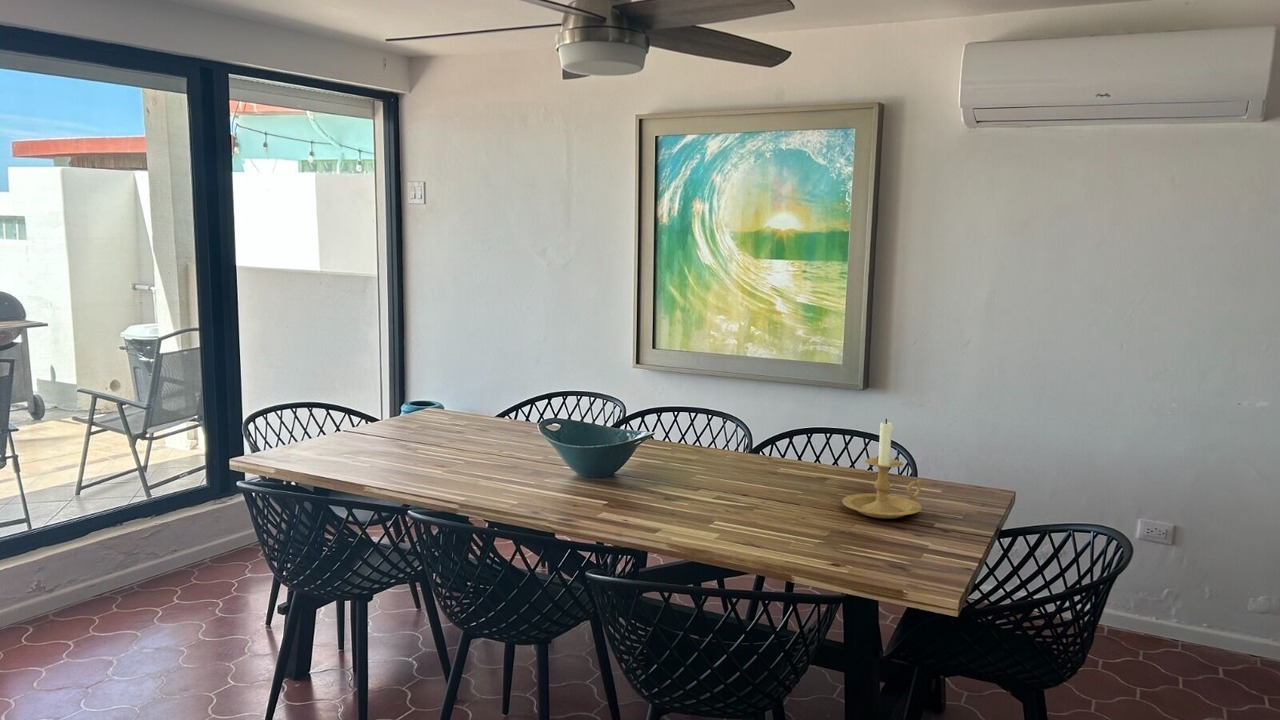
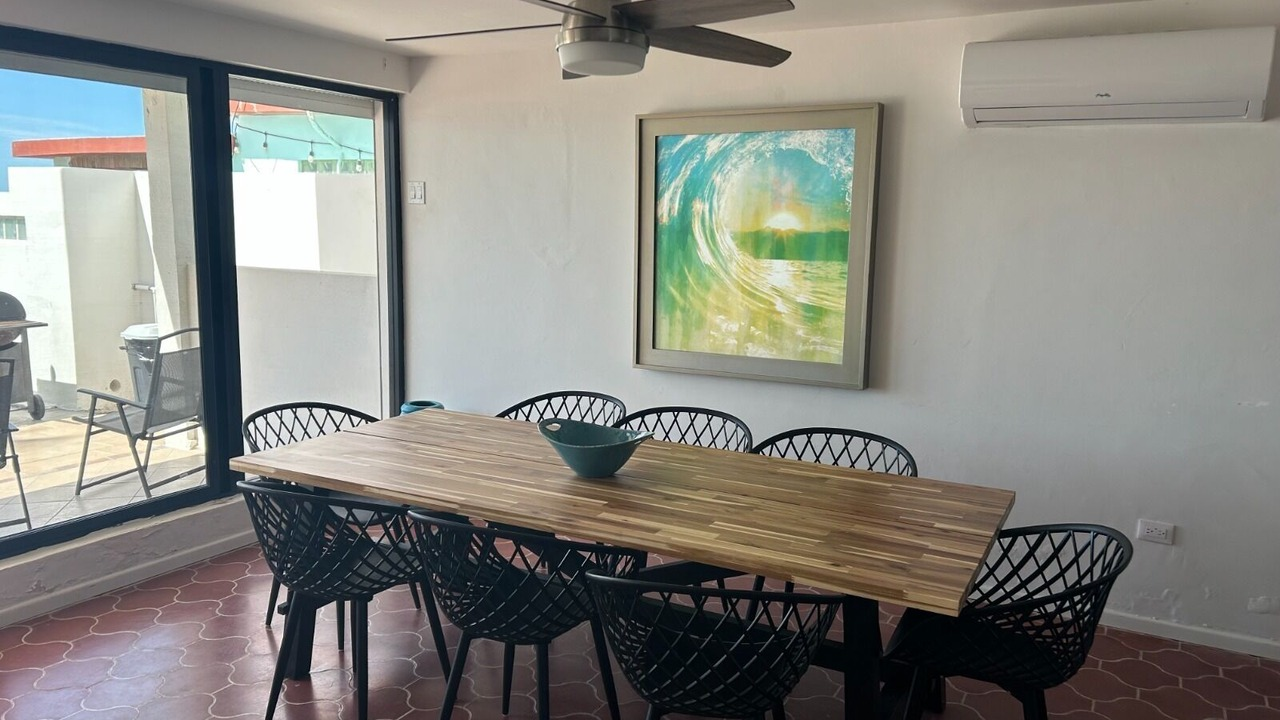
- candle holder (884, 466)
